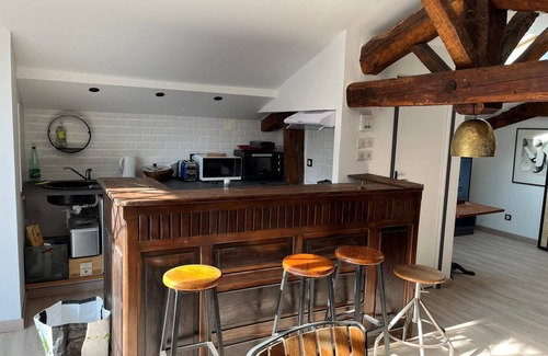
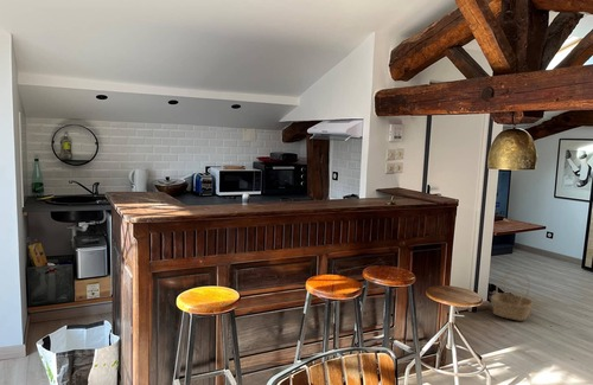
+ basket (512, 295)
